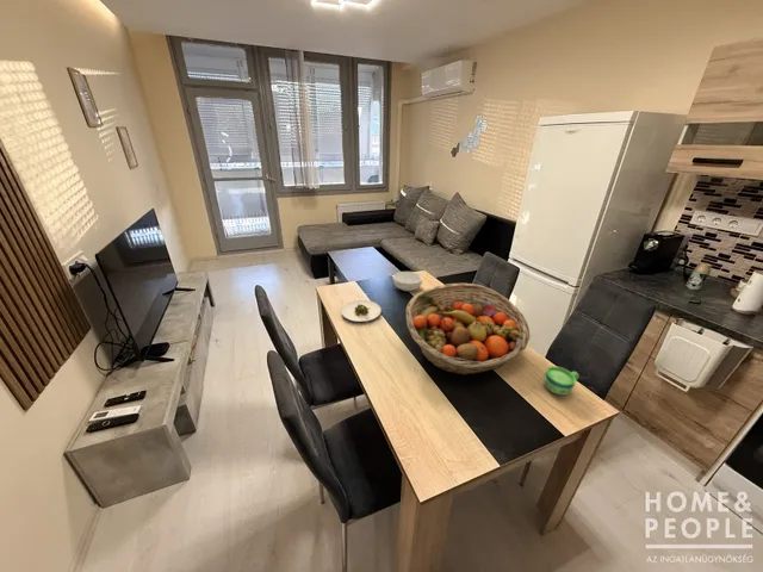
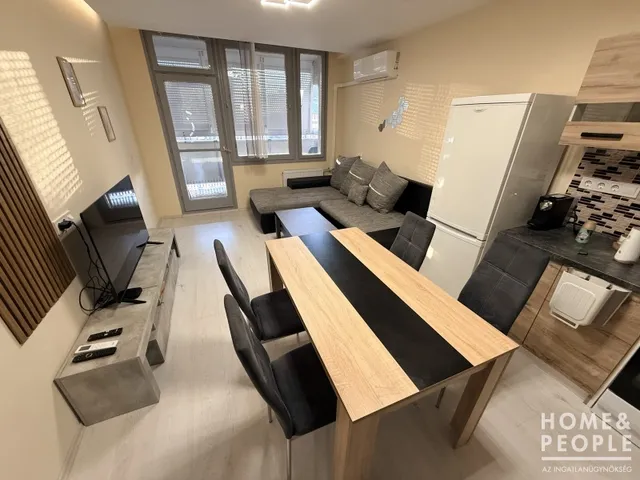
- cup (560, 380)
- fruit basket (465, 327)
- cereal bowl (407, 282)
- salad plate (361, 309)
